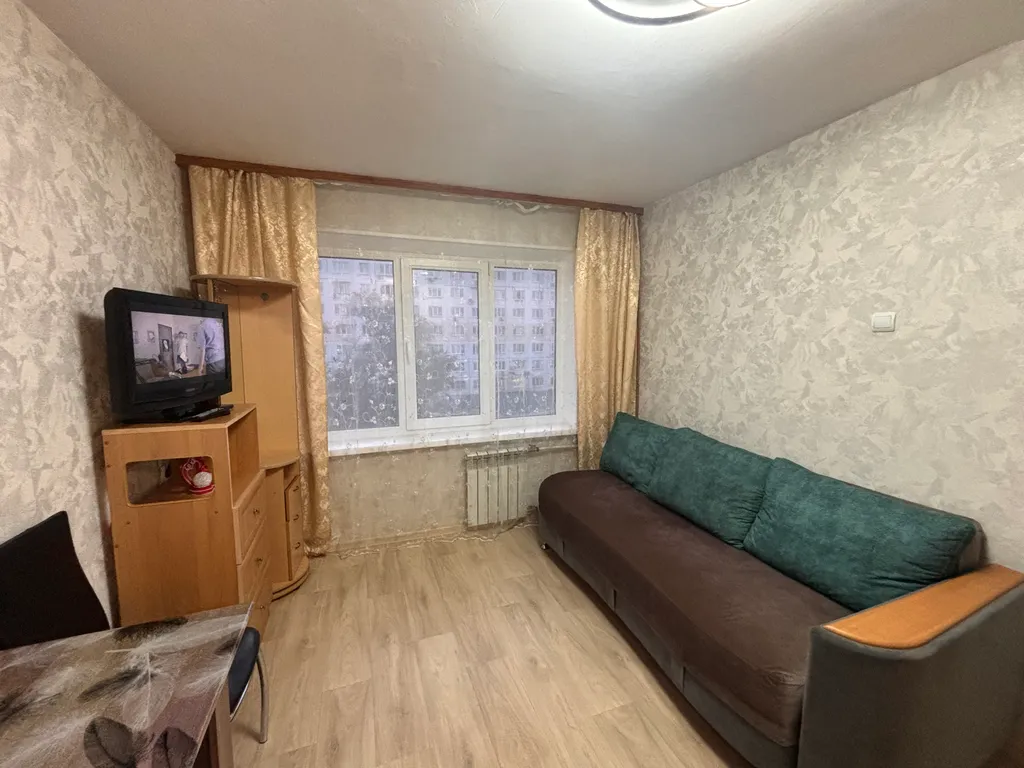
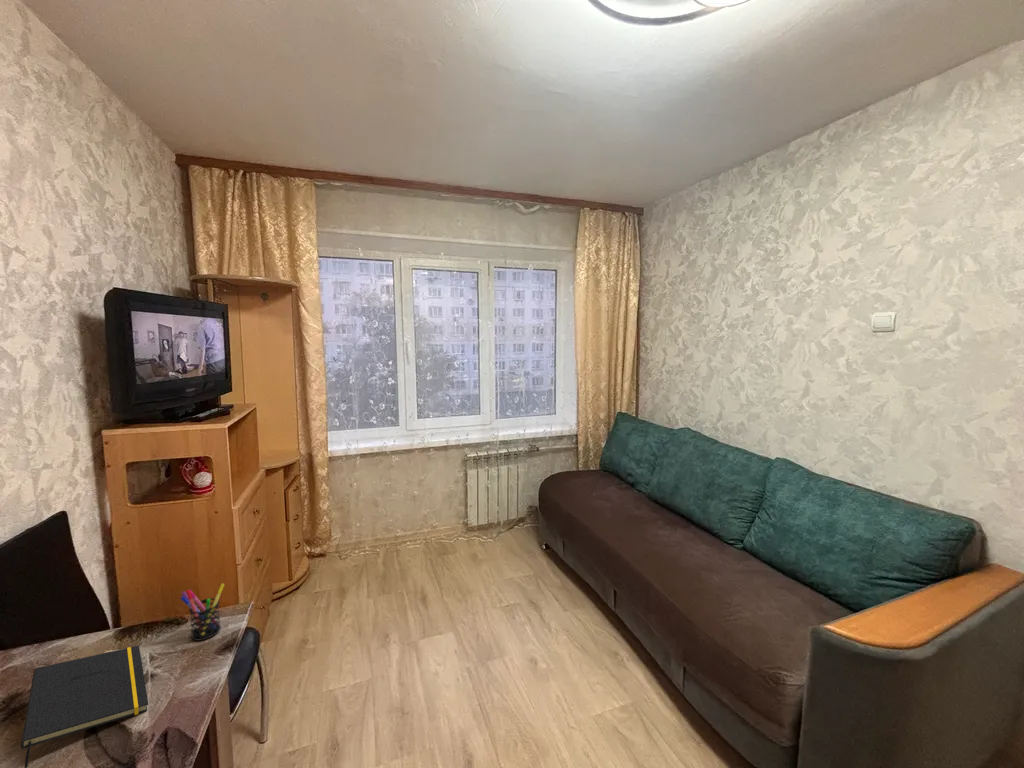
+ notepad (89, 689)
+ pen holder (203, 610)
